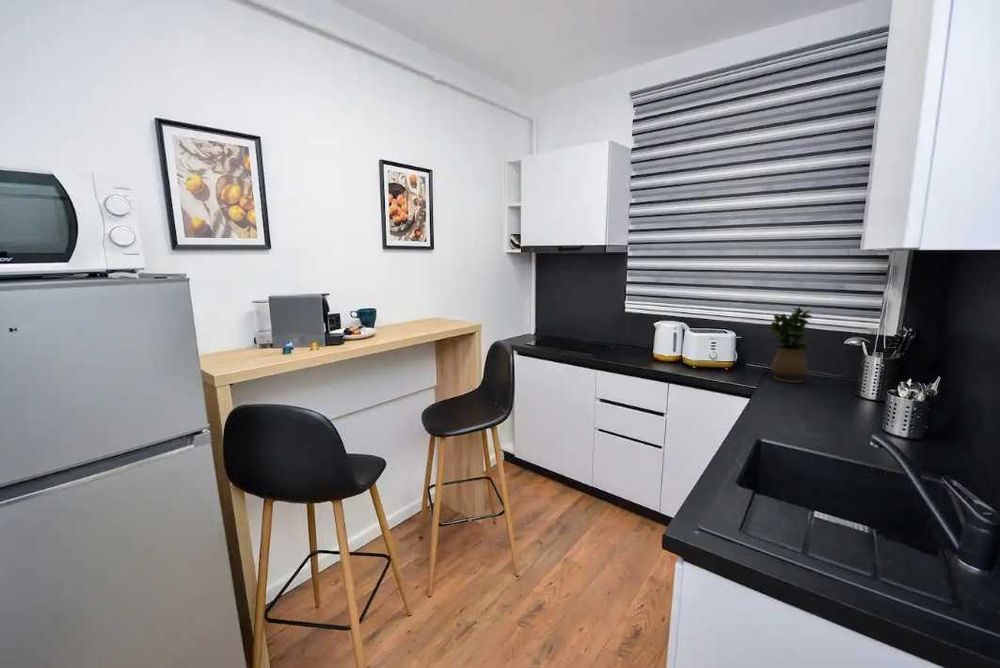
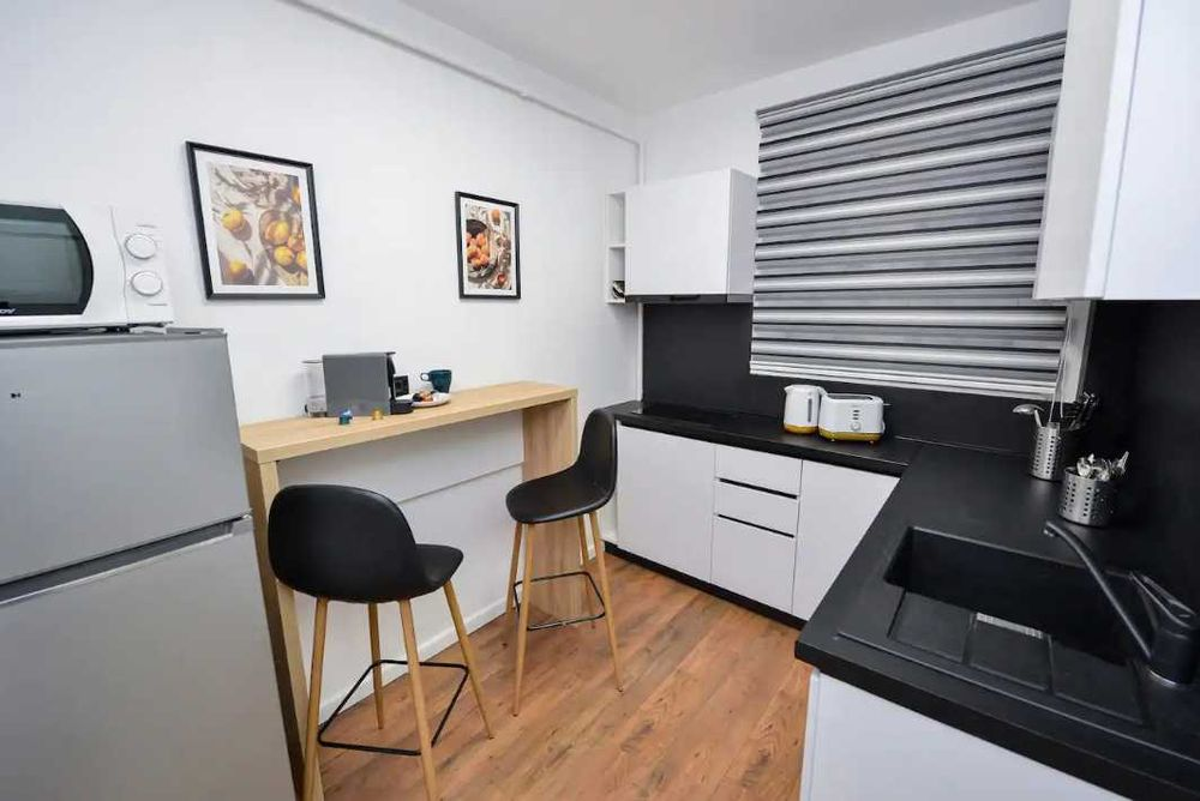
- potted plant (786, 343)
